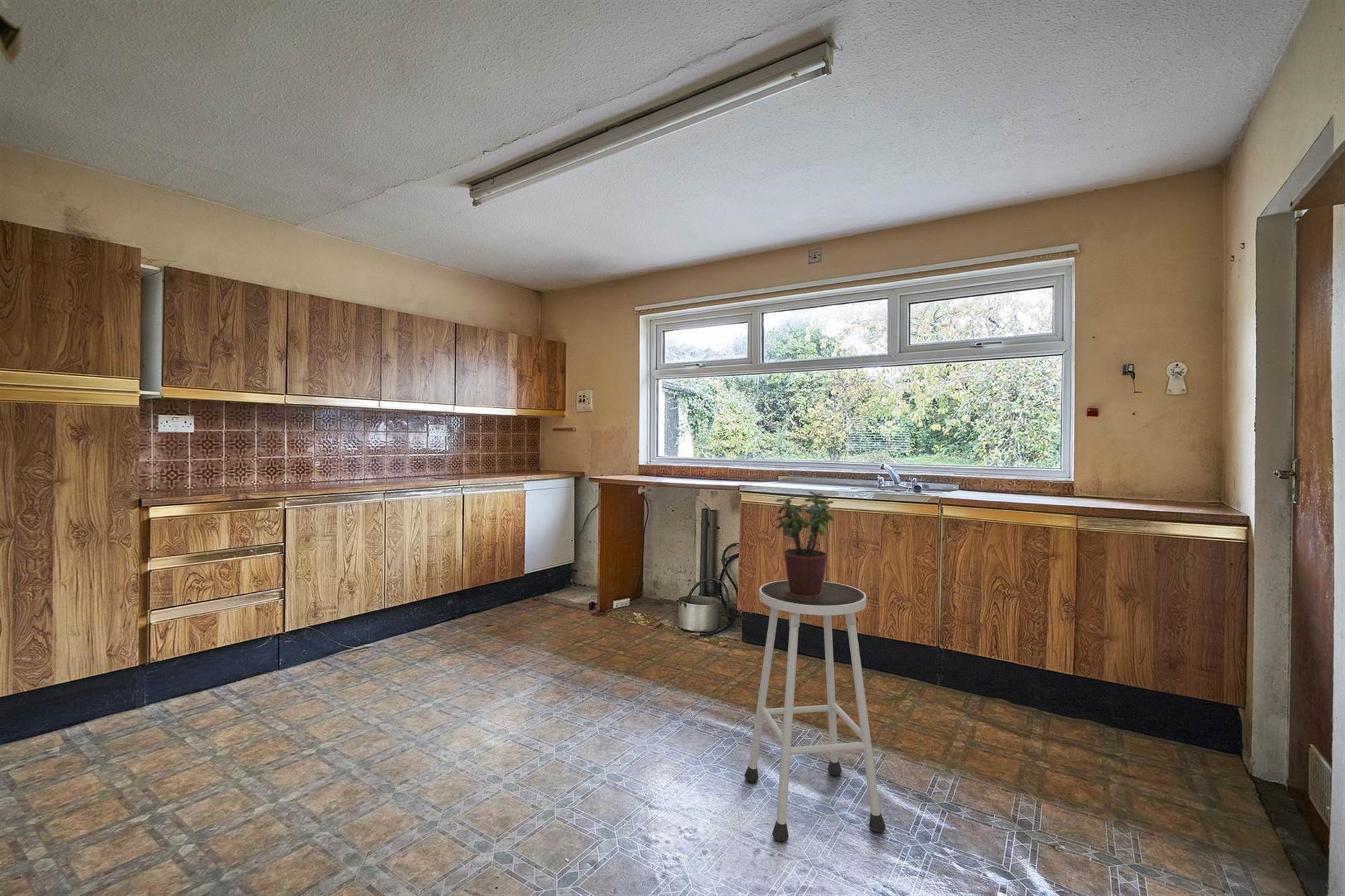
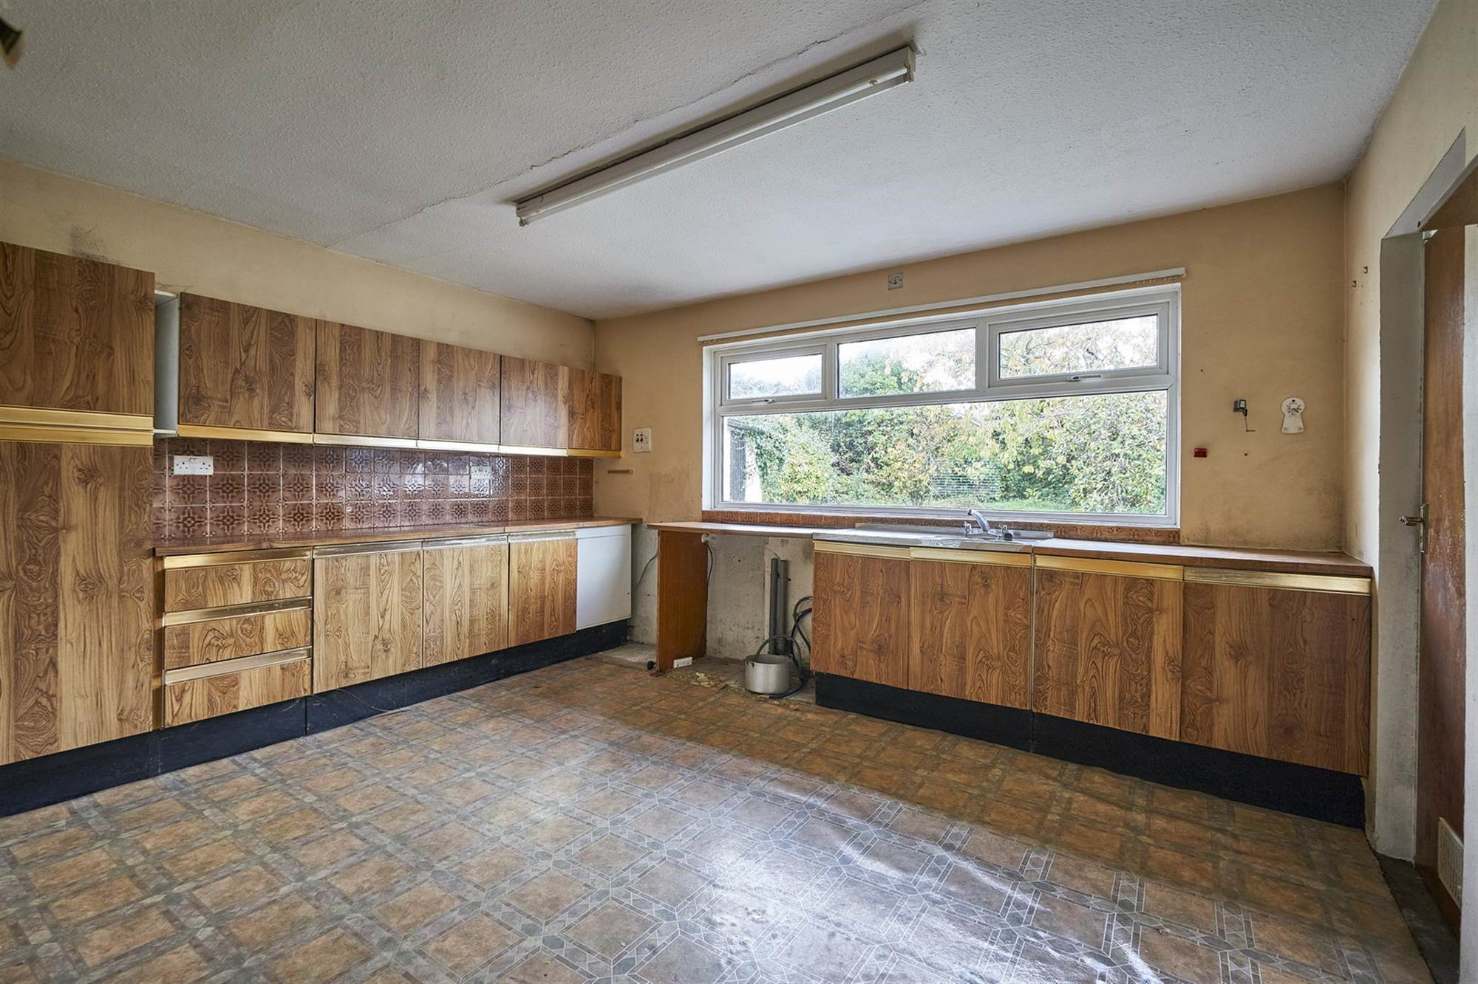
- stool (810, 706)
- potted plant (809, 542)
